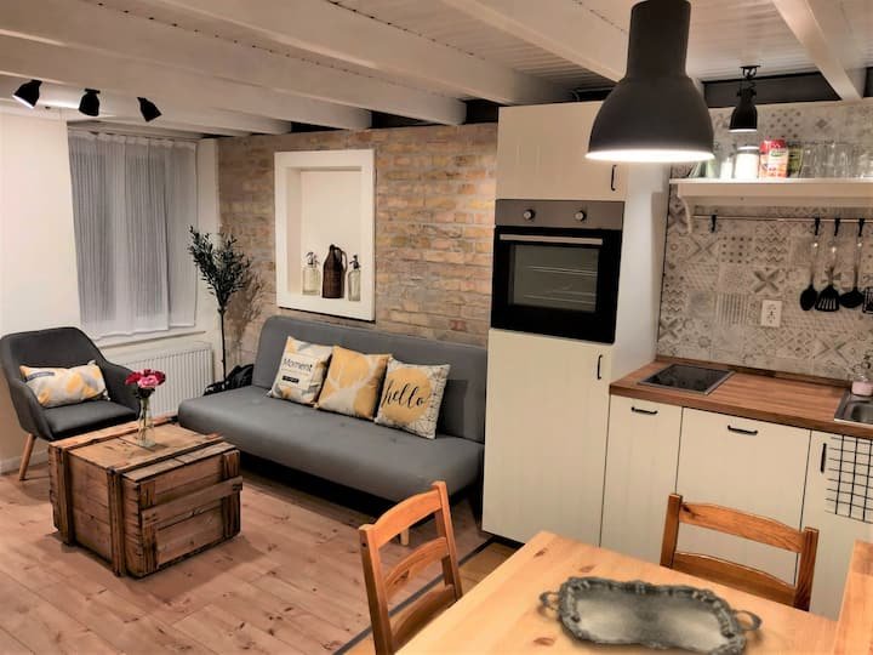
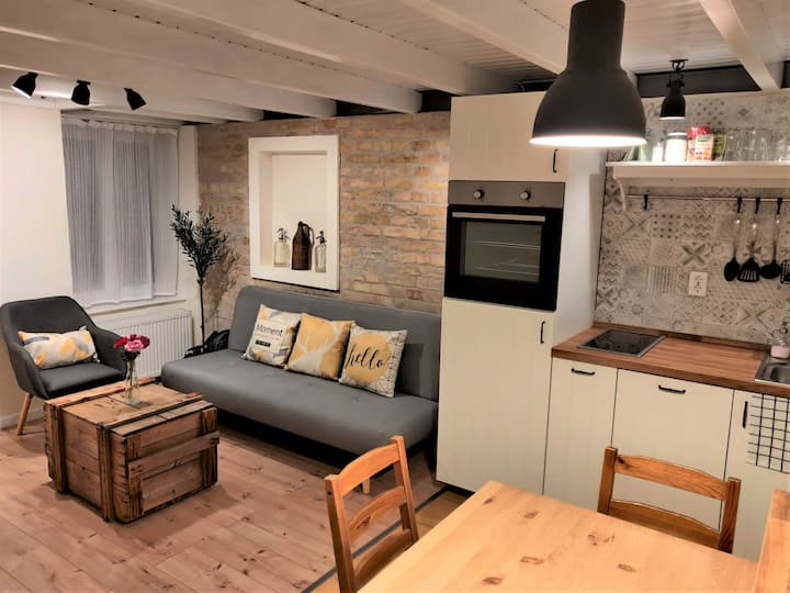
- serving tray (646, 611)
